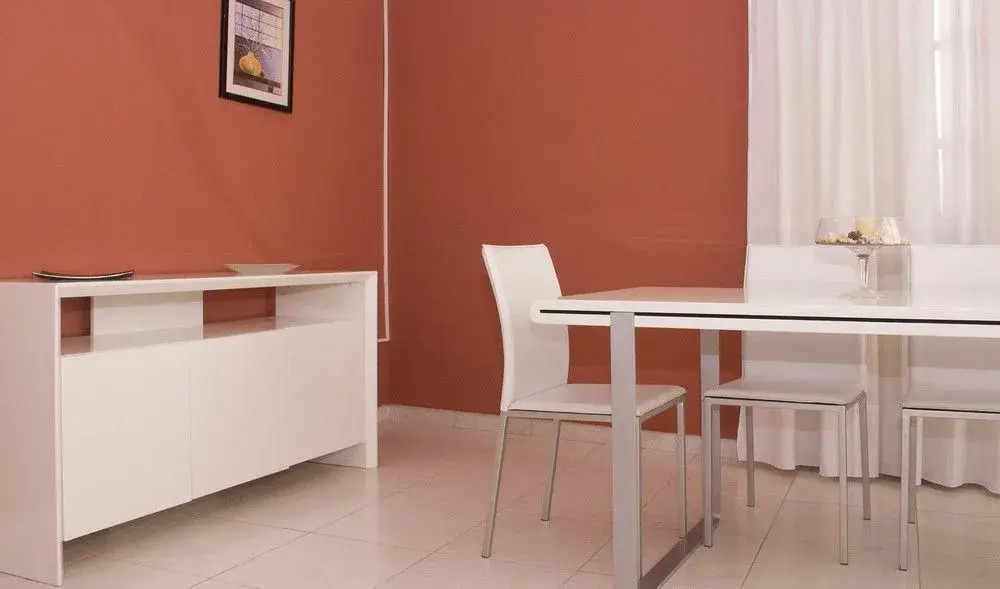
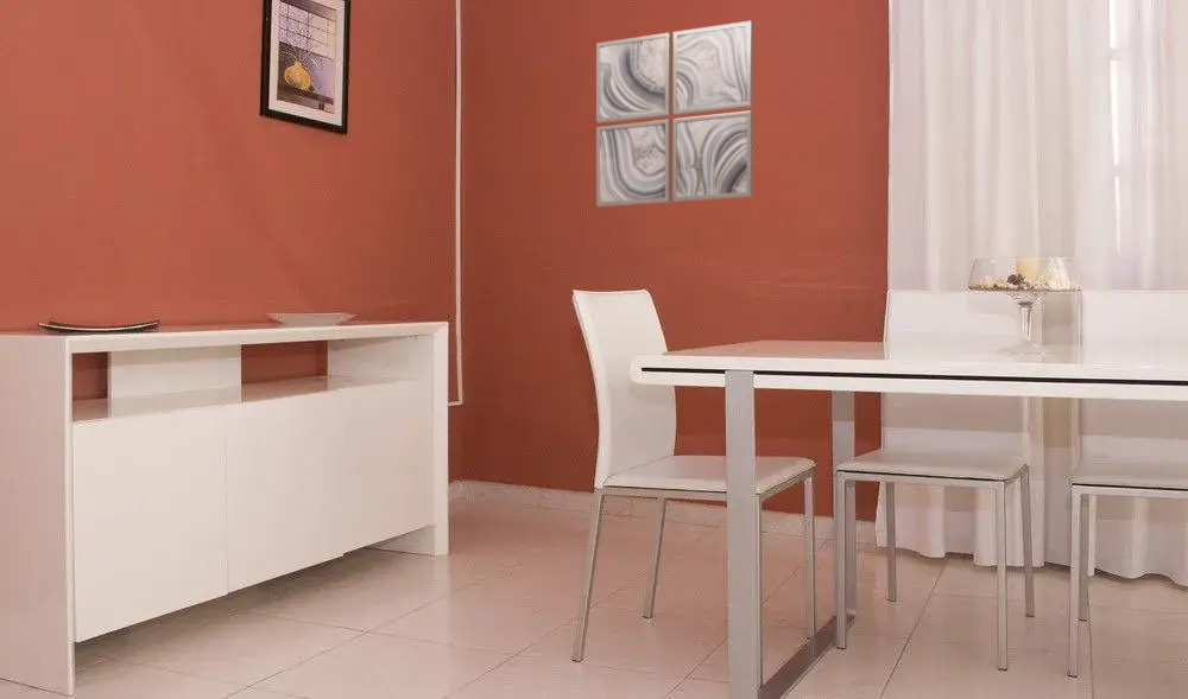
+ wall art (671, 115)
